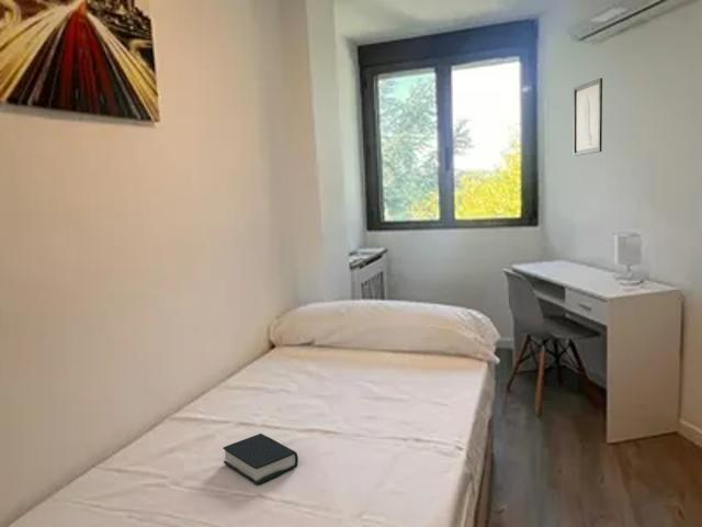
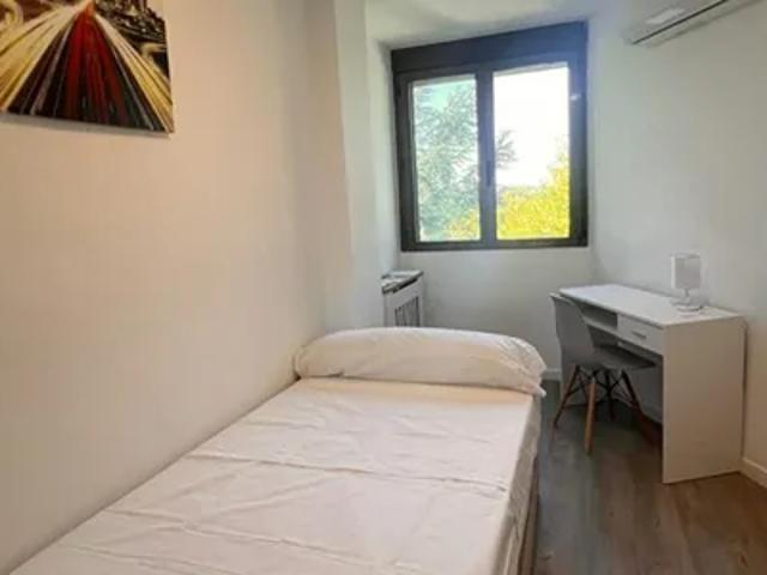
- wall art (587, 119)
- book (260, 457)
